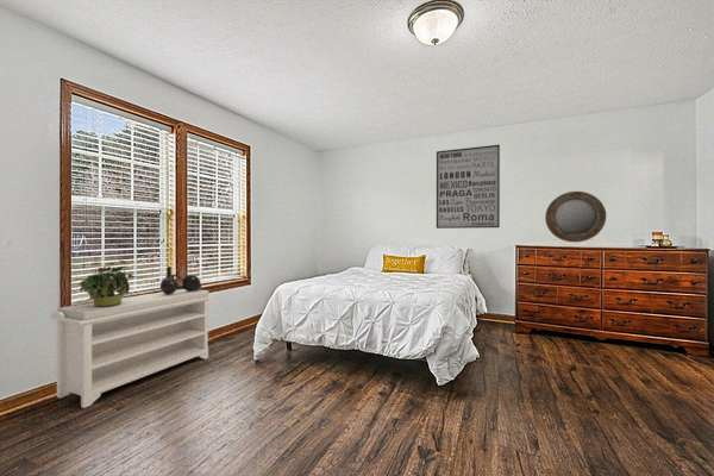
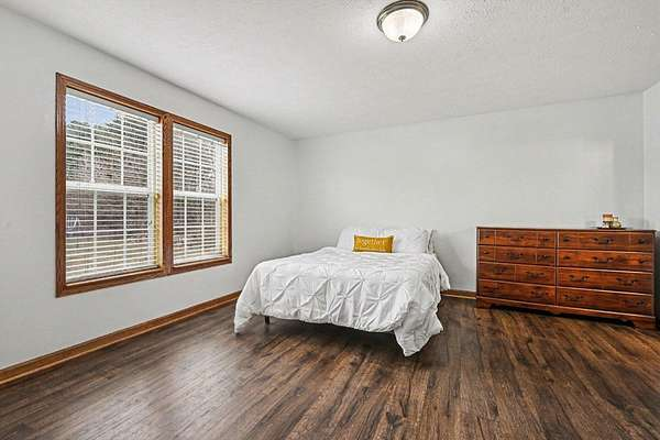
- decorative vase (182, 278)
- wall art (466, 188)
- bench (143, 336)
- potted plant (104, 282)
- home mirror (574, 217)
